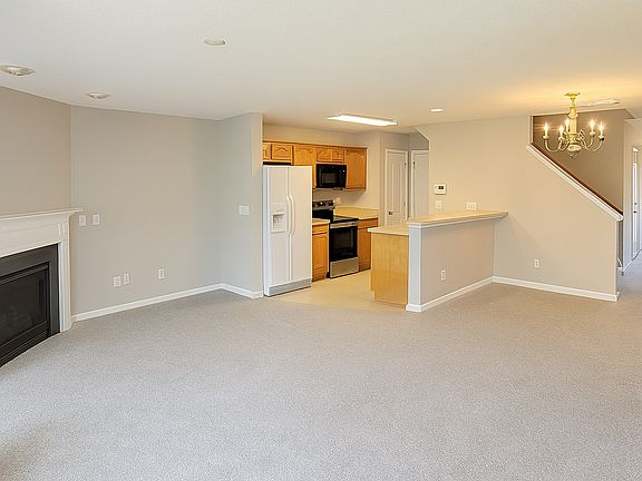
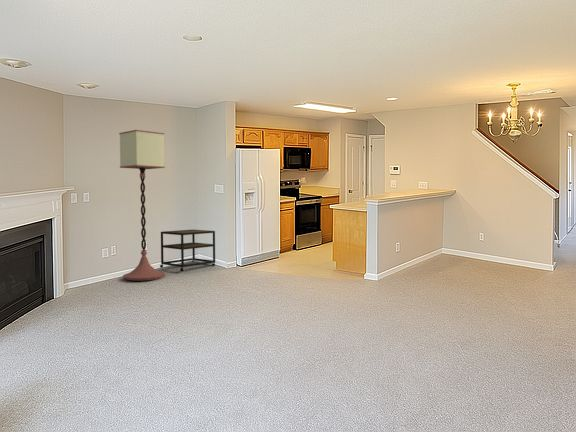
+ floor lamp (143, 204)
+ side table (187, 248)
